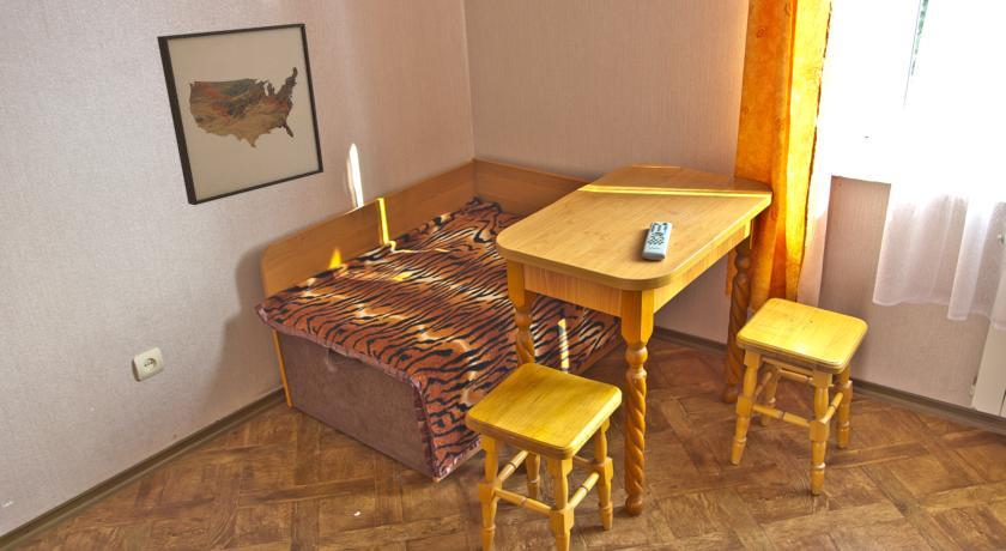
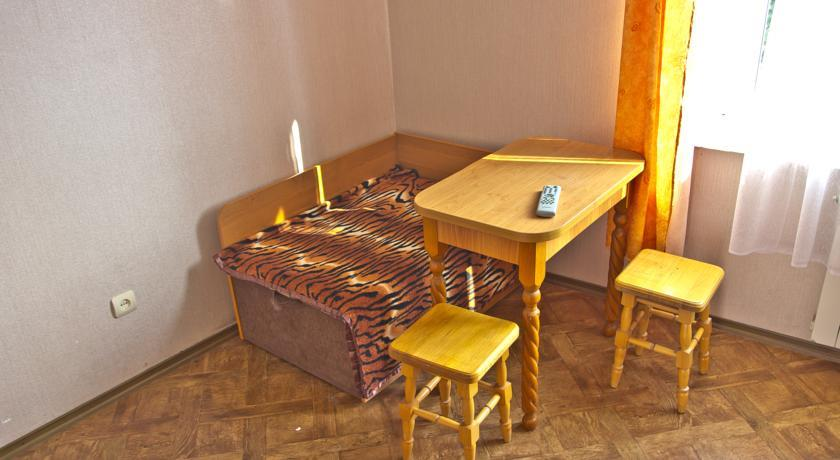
- wall art (248, 110)
